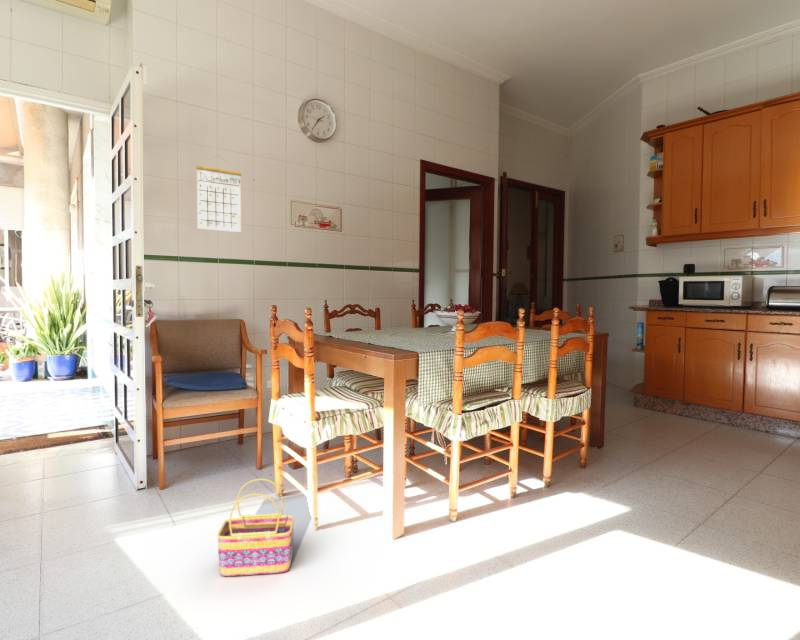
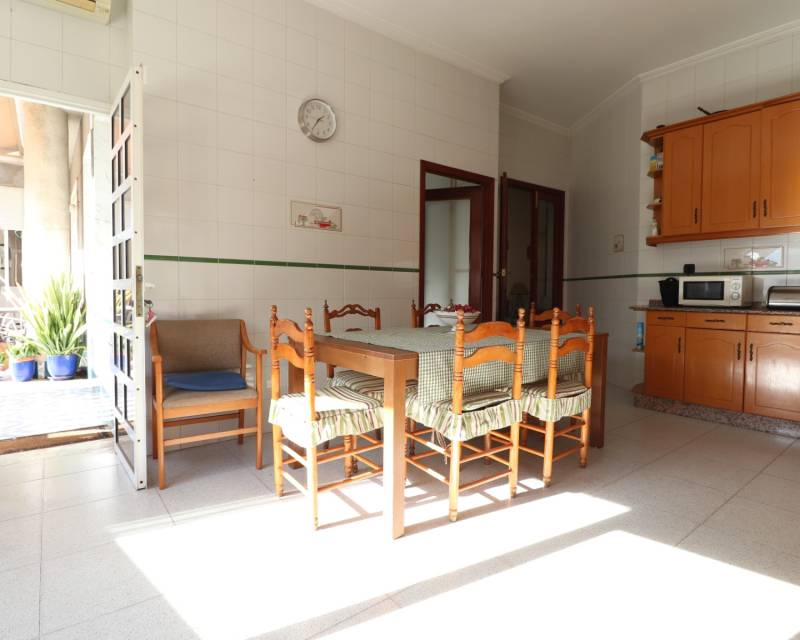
- basket (257, 525)
- calendar (219, 192)
